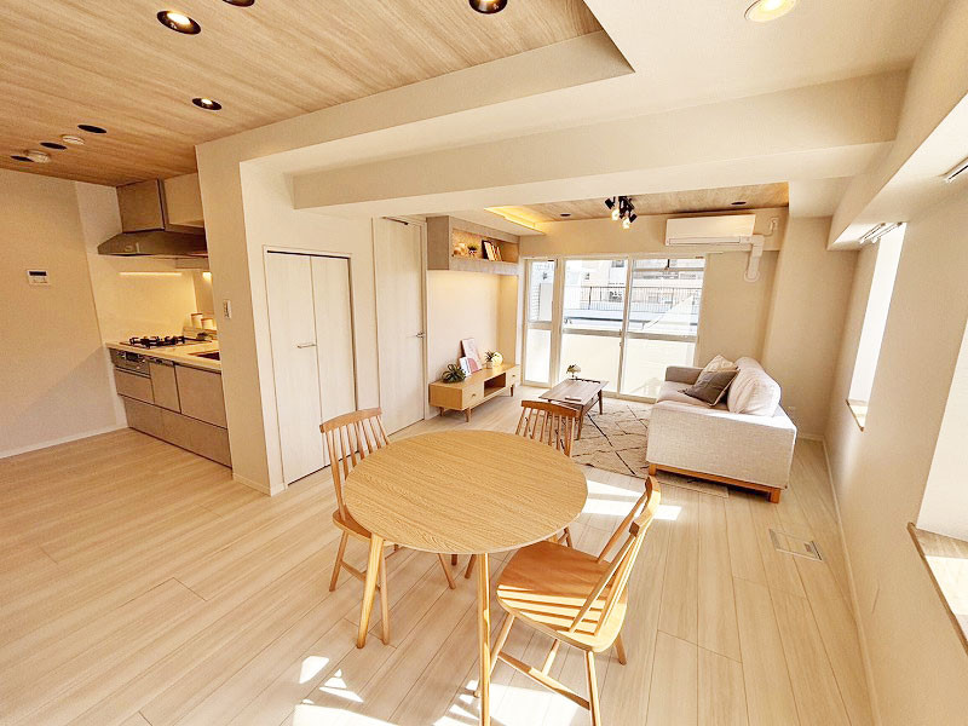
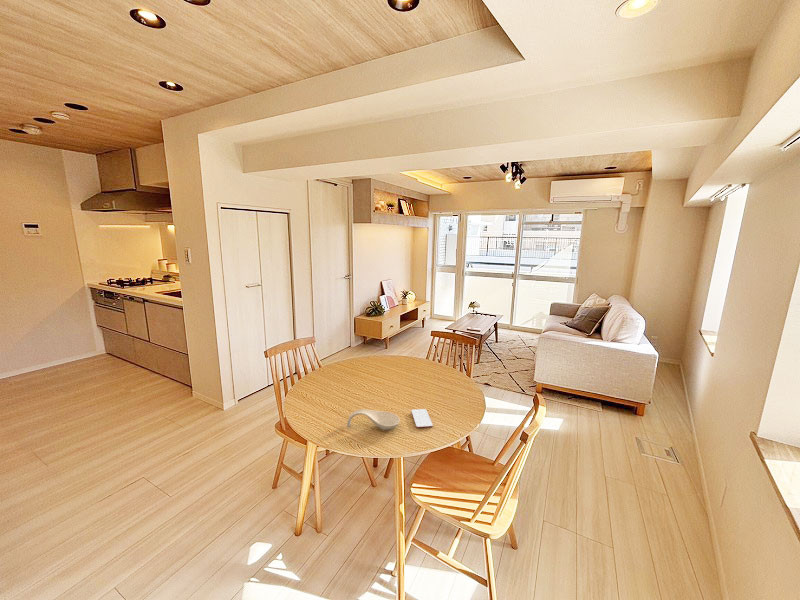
+ smartphone (421, 418)
+ spoon rest (373, 418)
